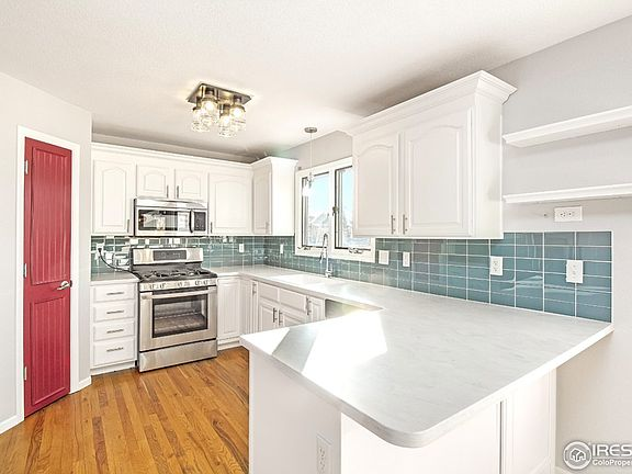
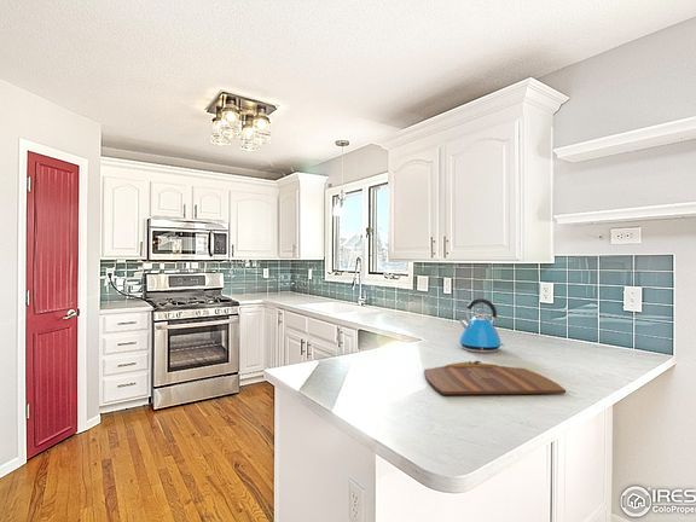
+ cutting board (482, 373)
+ kettle (481, 323)
